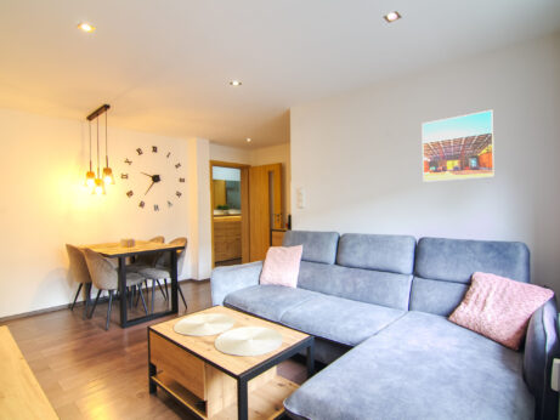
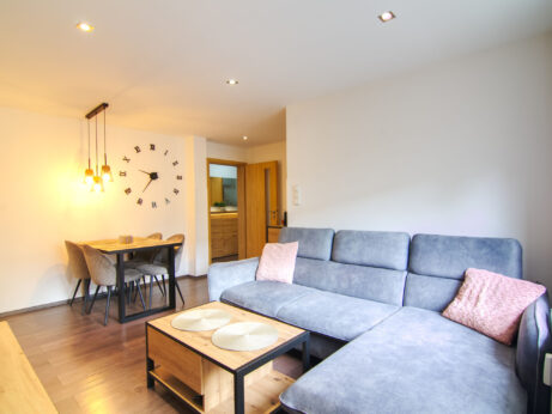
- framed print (456, 148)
